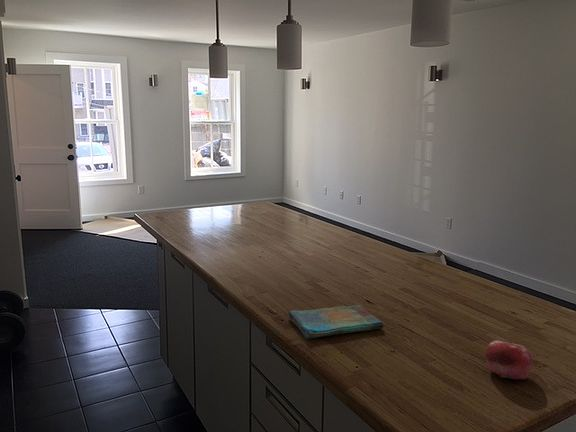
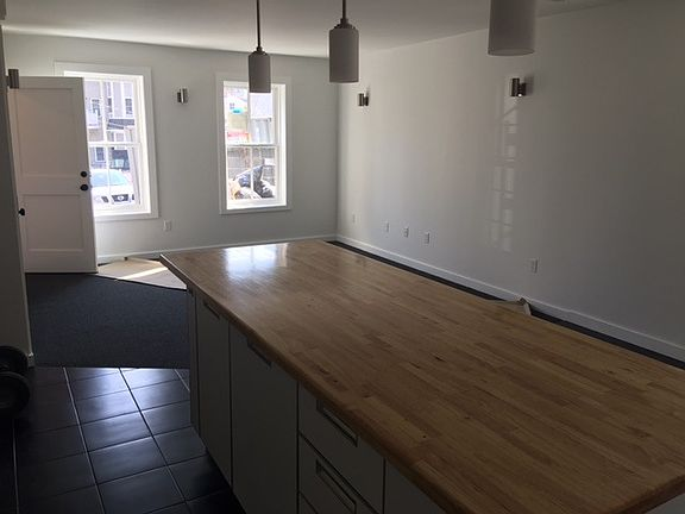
- fruit (507, 357)
- dish towel (334, 319)
